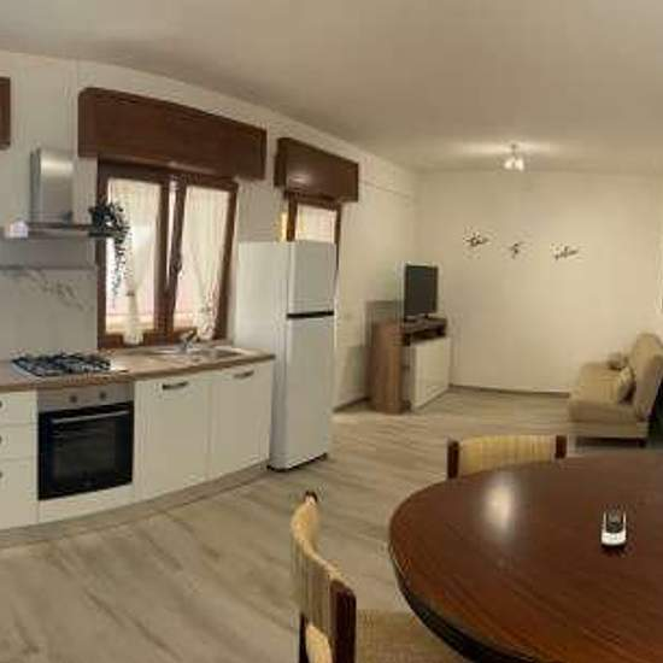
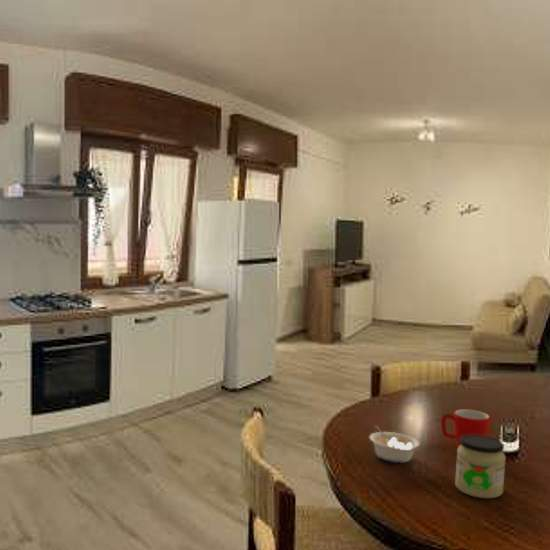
+ legume (392, 446)
+ mug (464, 430)
+ jar (480, 465)
